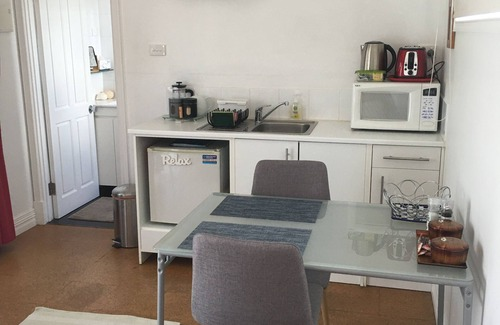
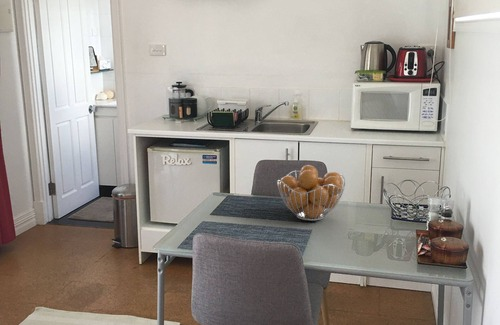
+ fruit basket (310, 192)
